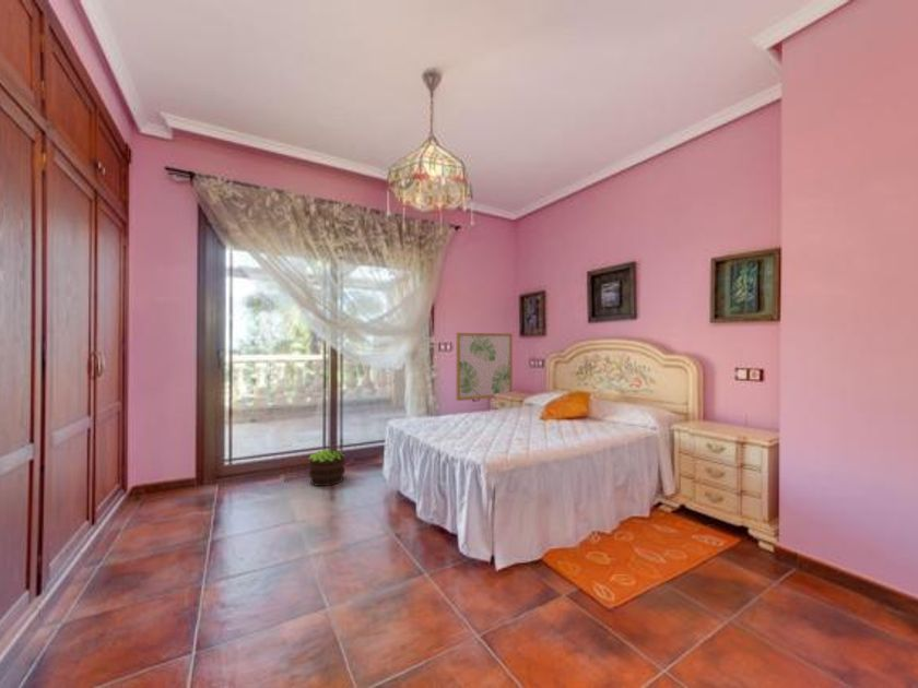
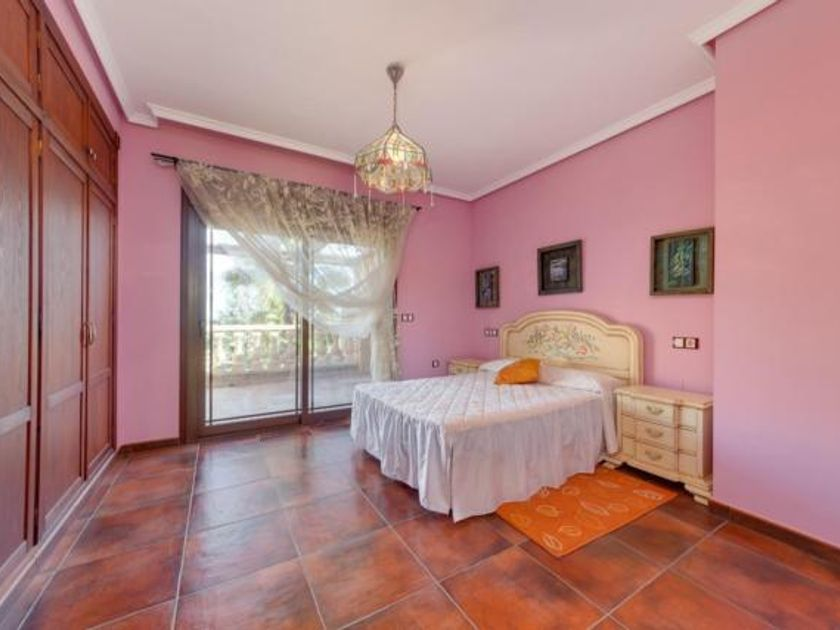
- wall art (485, 365)
- potted plant (327, 465)
